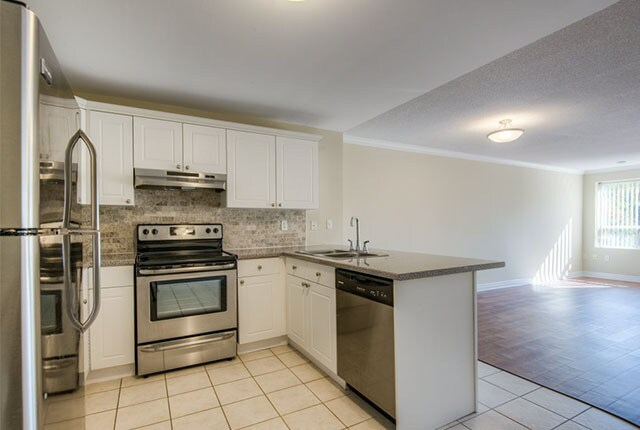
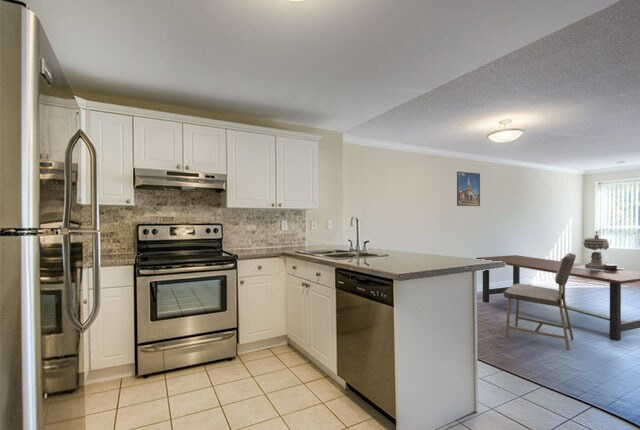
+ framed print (468, 189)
+ dining table (558, 305)
+ baptismal font (598, 248)
+ dining chair (538, 295)
